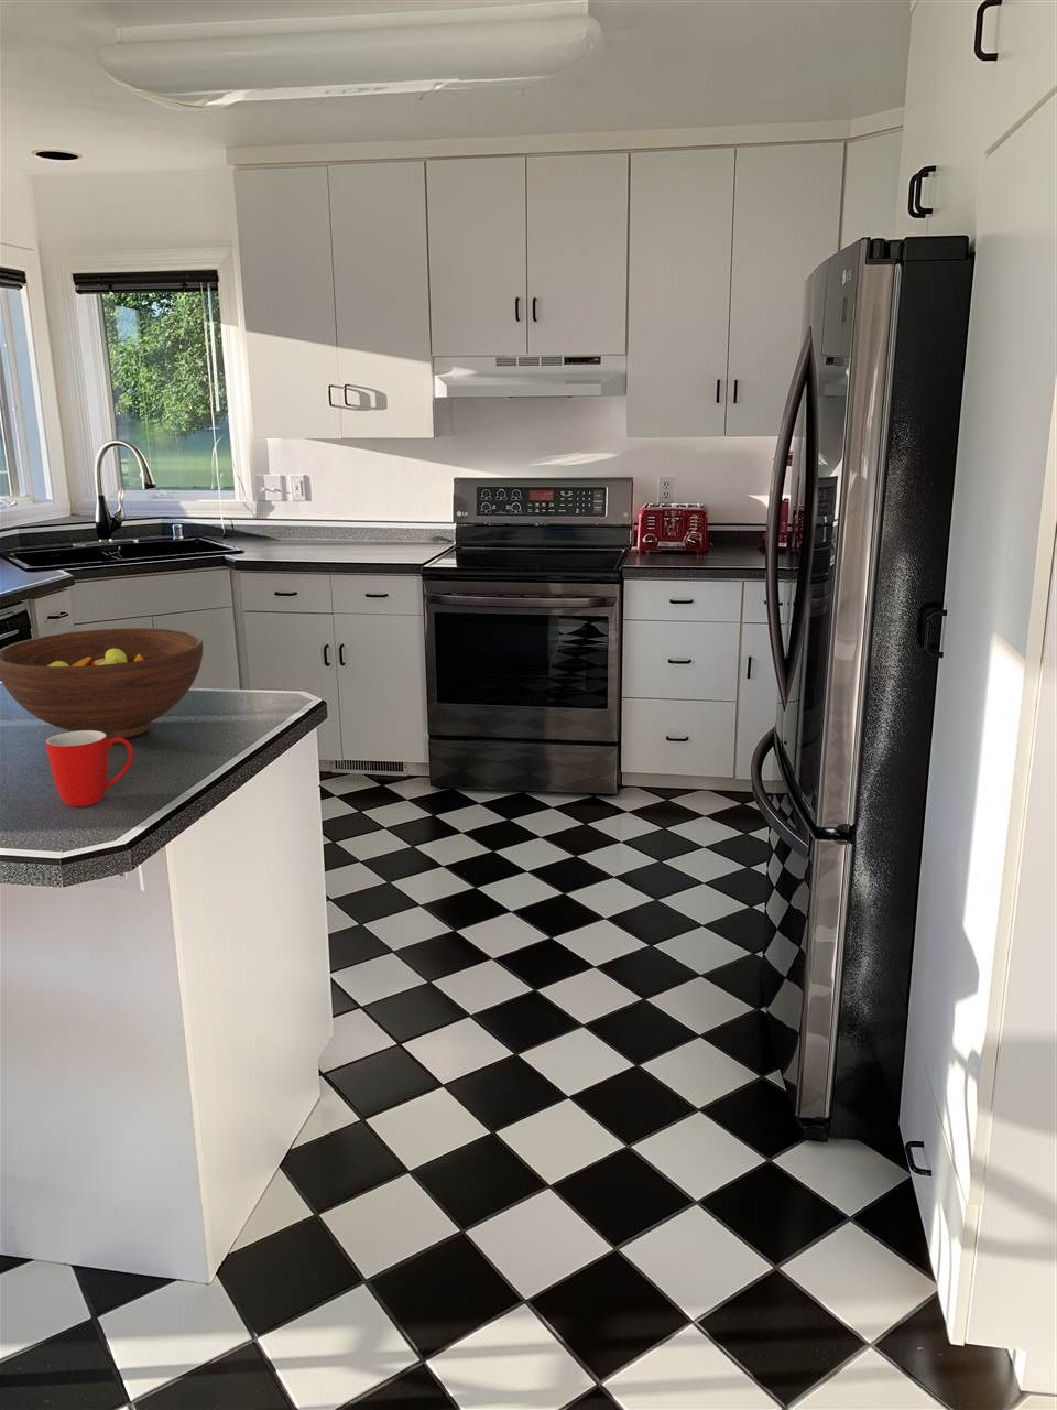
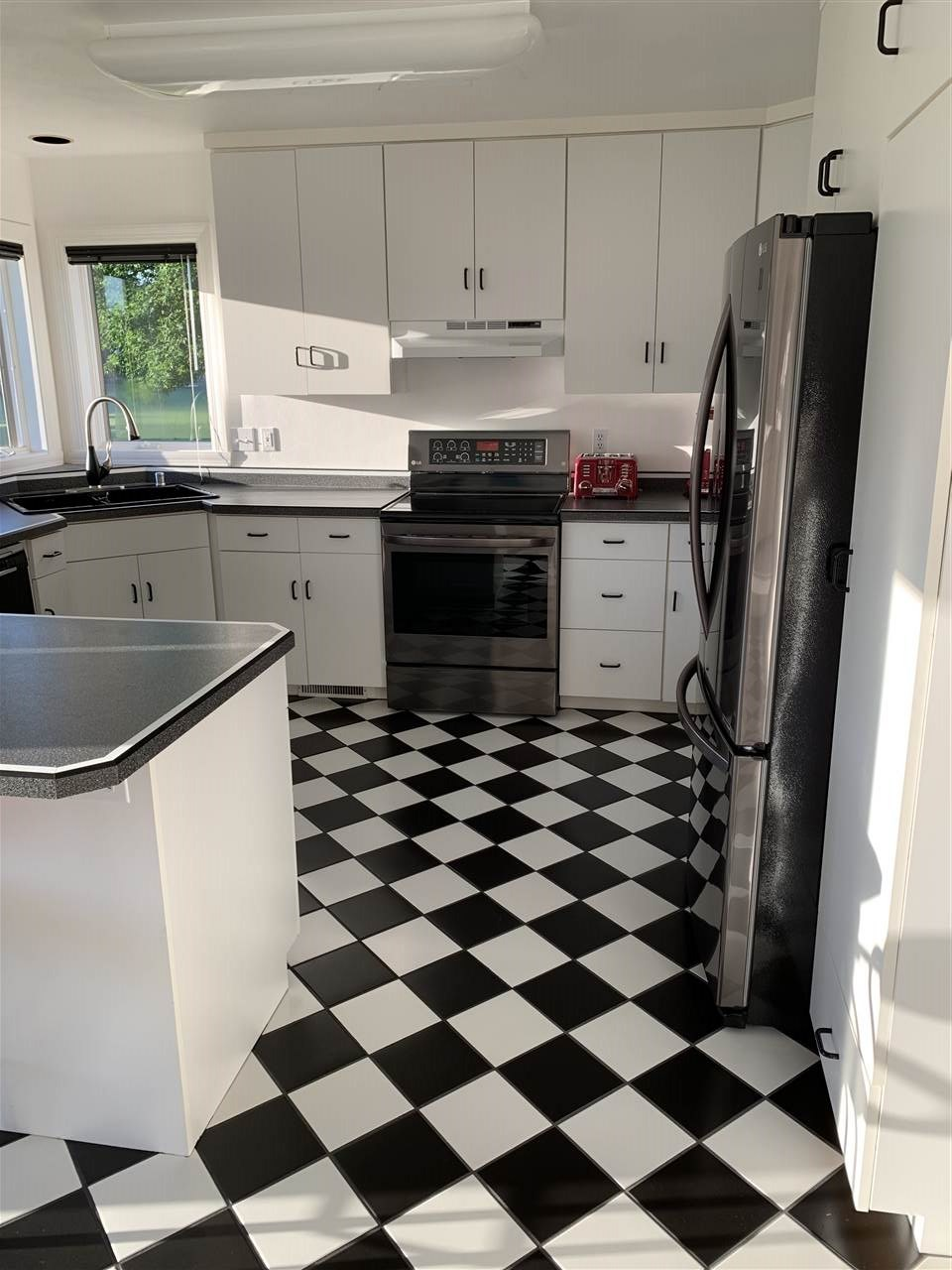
- mug (92, 768)
- fruit bowl (105, 689)
